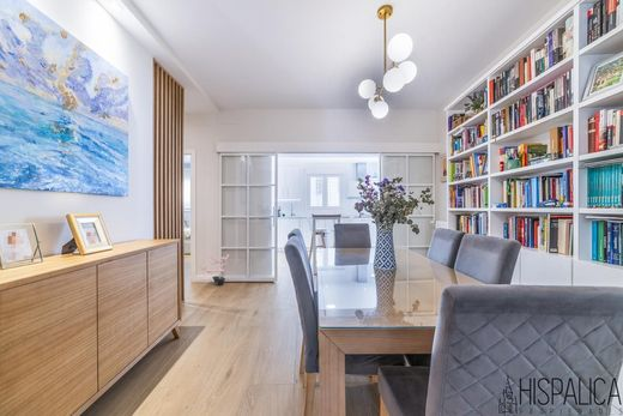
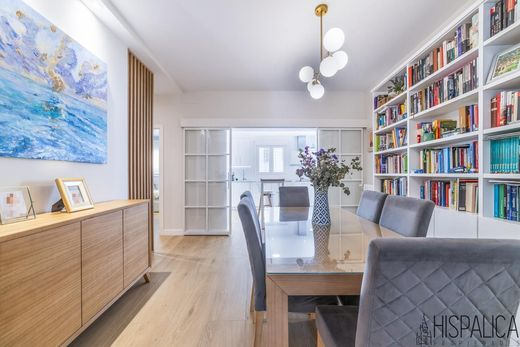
- potted plant (213, 270)
